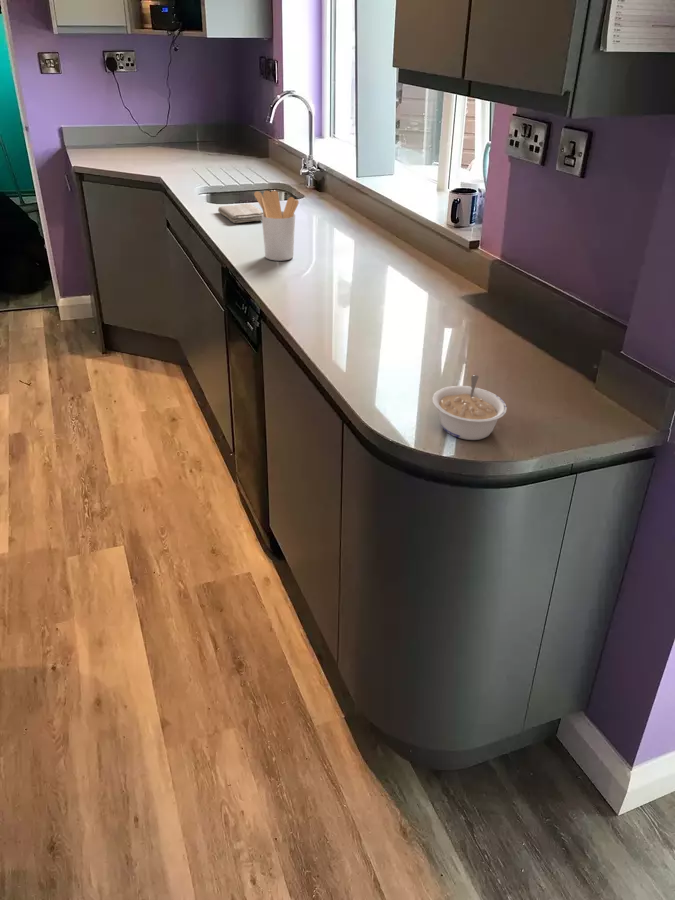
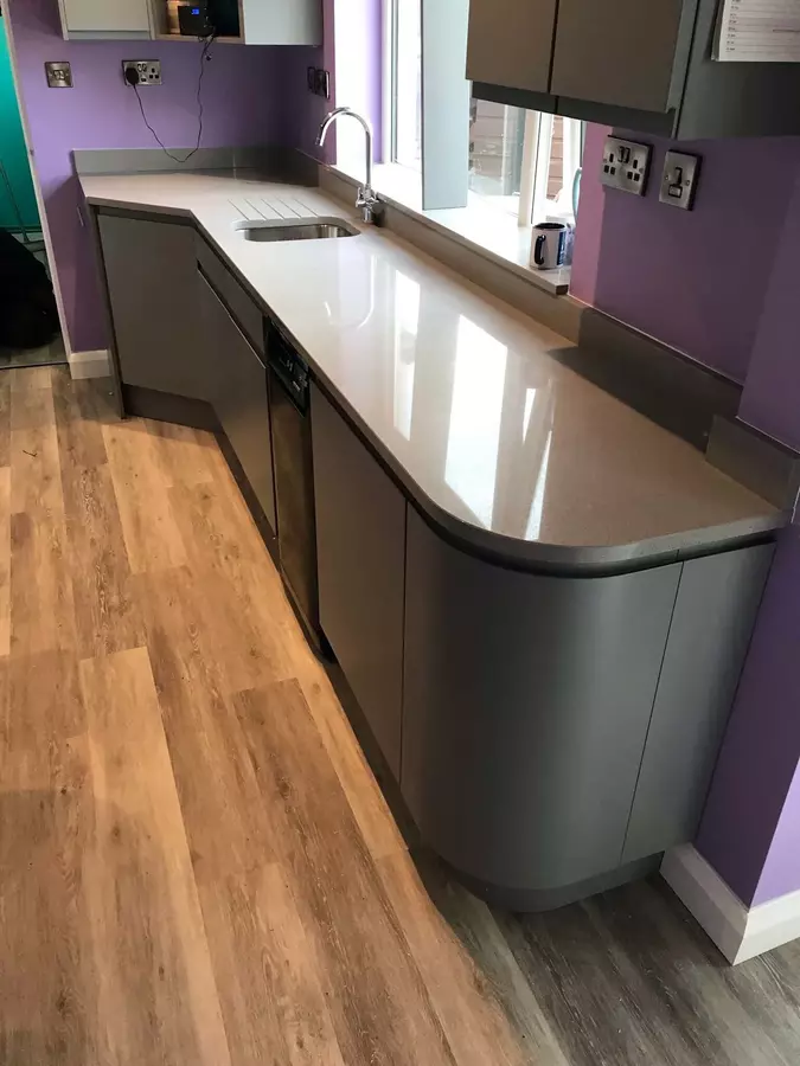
- washcloth (241, 212)
- legume (466, 411)
- utensil holder (274, 223)
